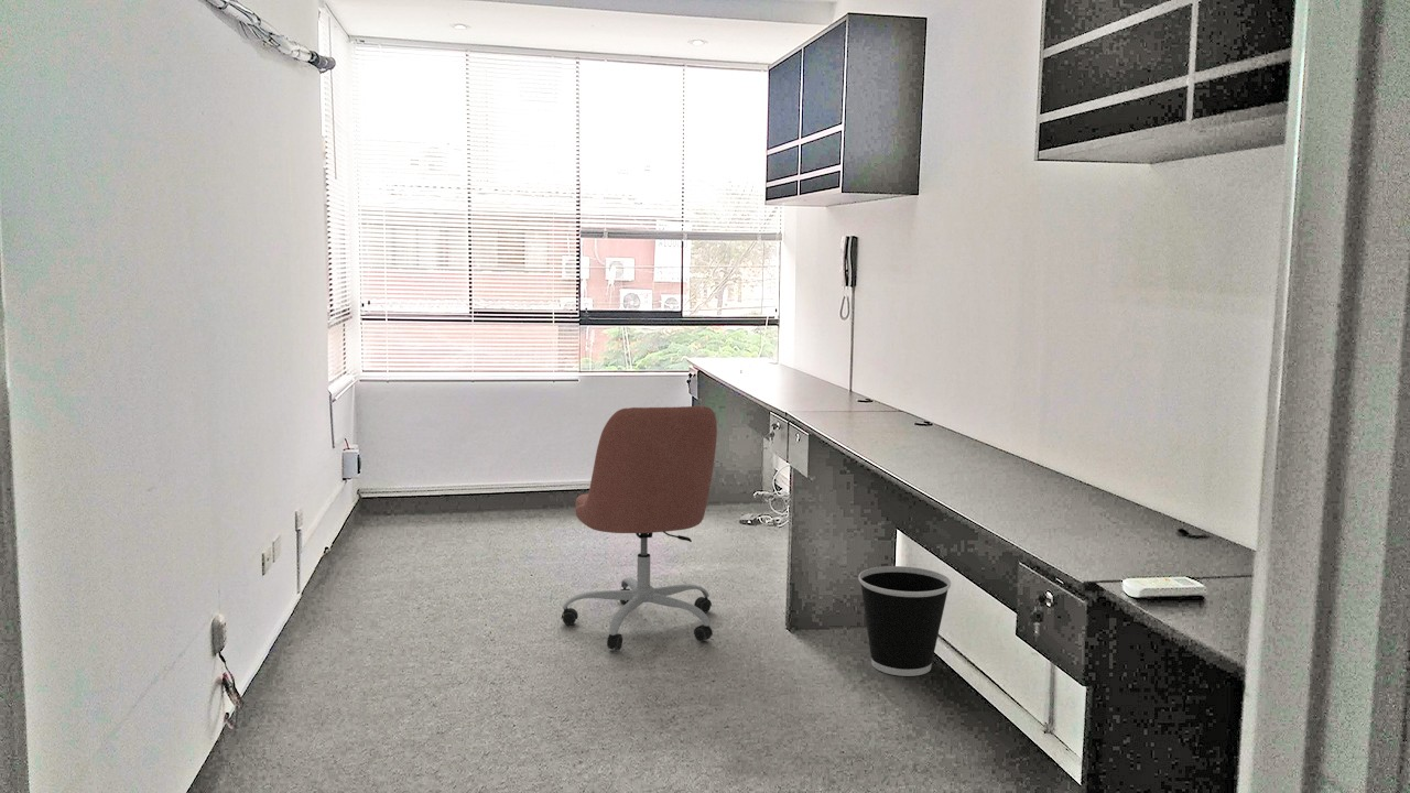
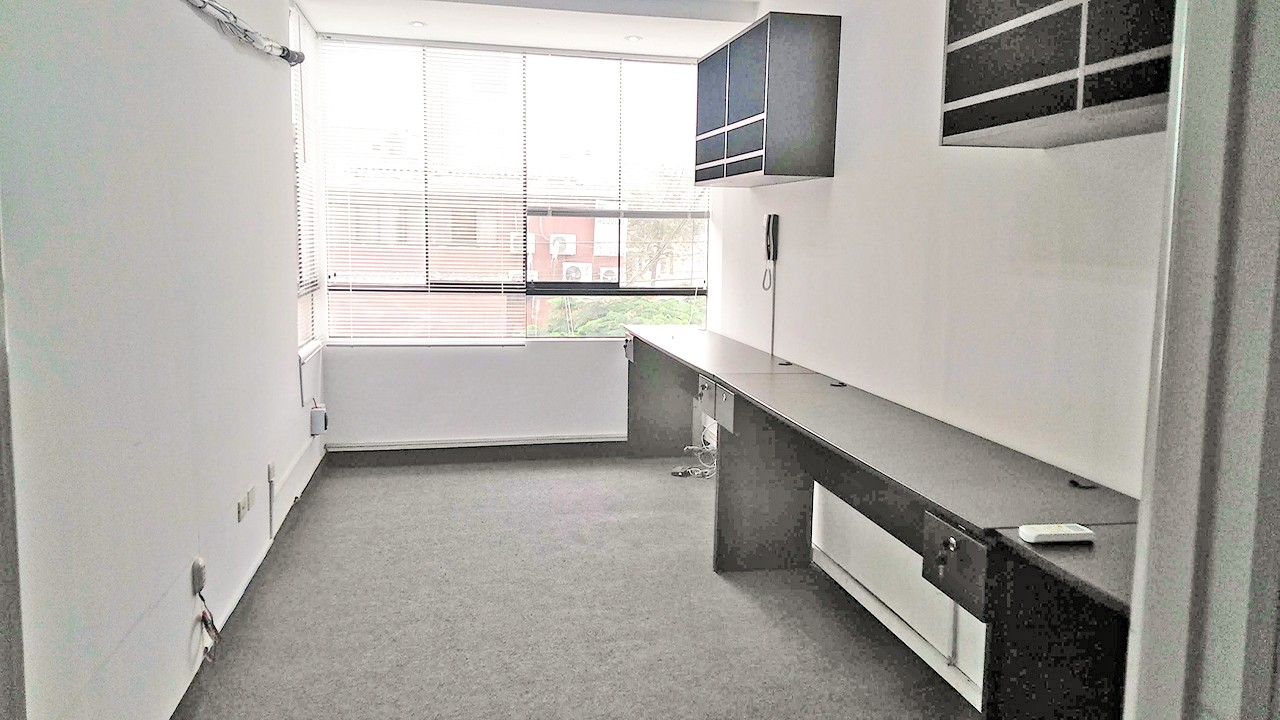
- wastebasket (902, 621)
- office chair (643, 511)
